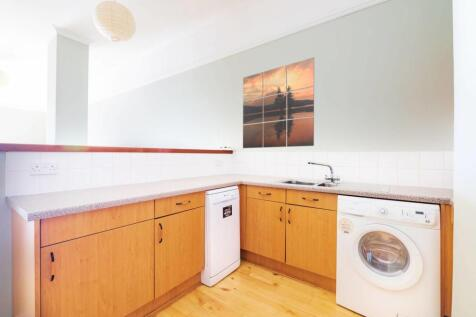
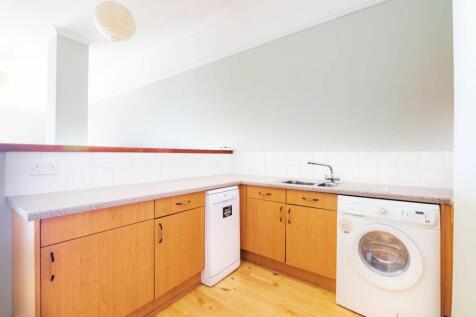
- wall art (274, 108)
